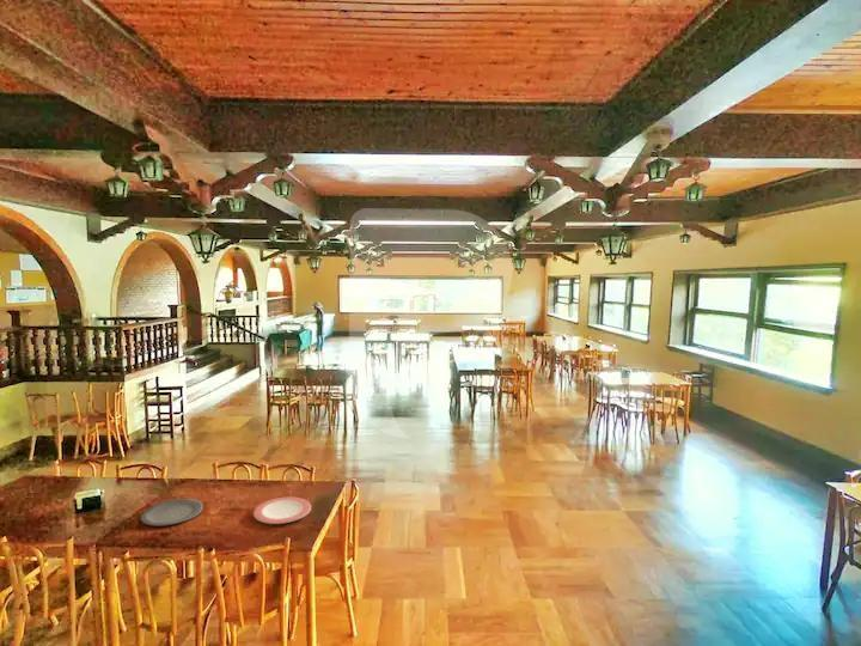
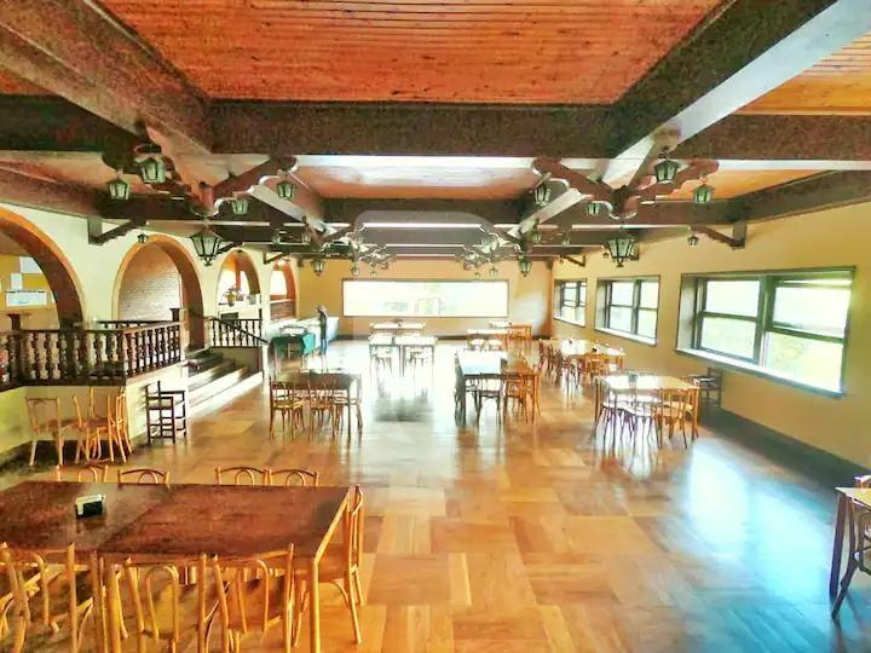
- plate (282, 511)
- plate (172, 512)
